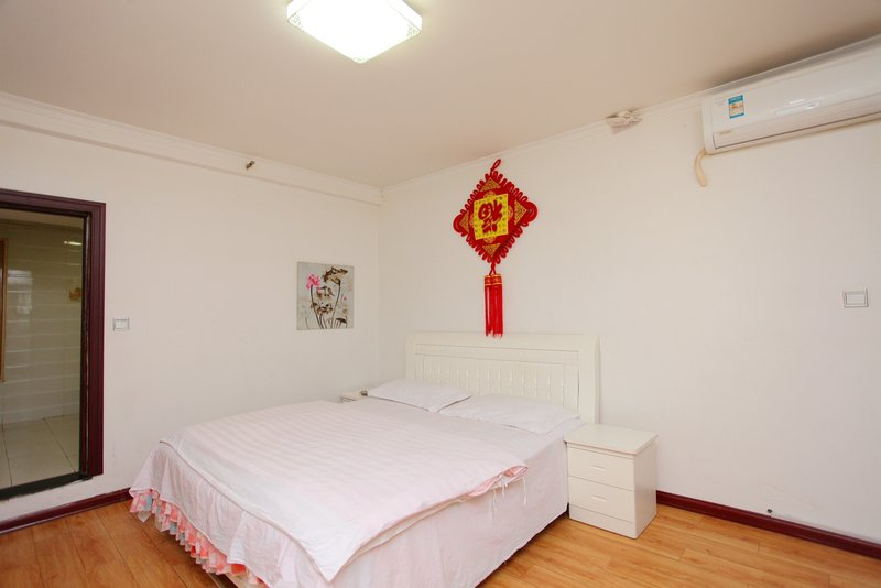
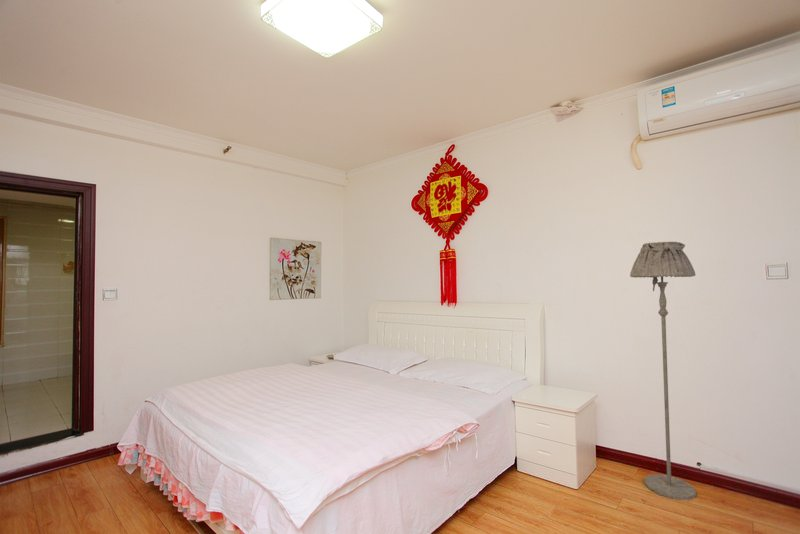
+ floor lamp (664, 363)
